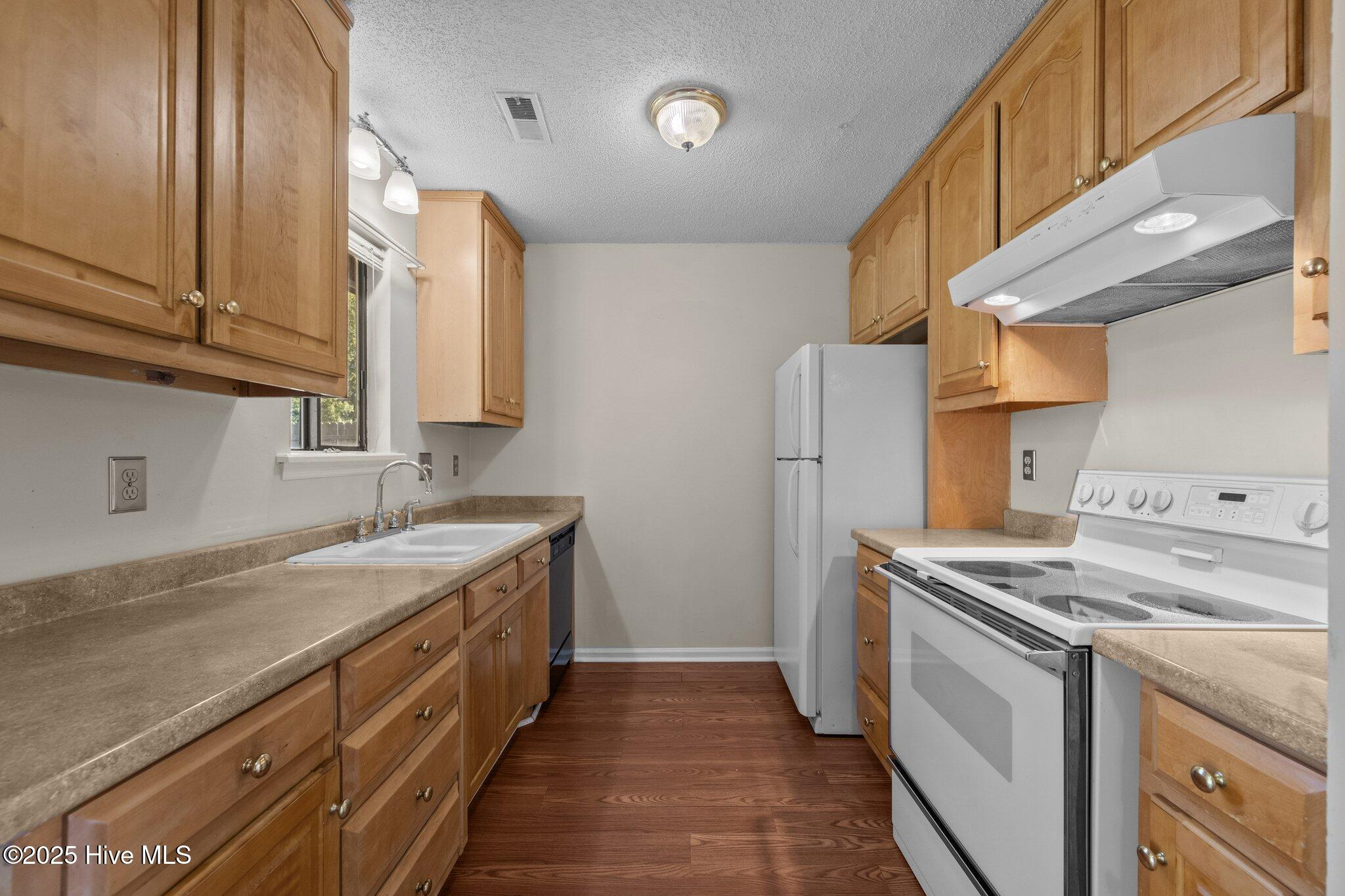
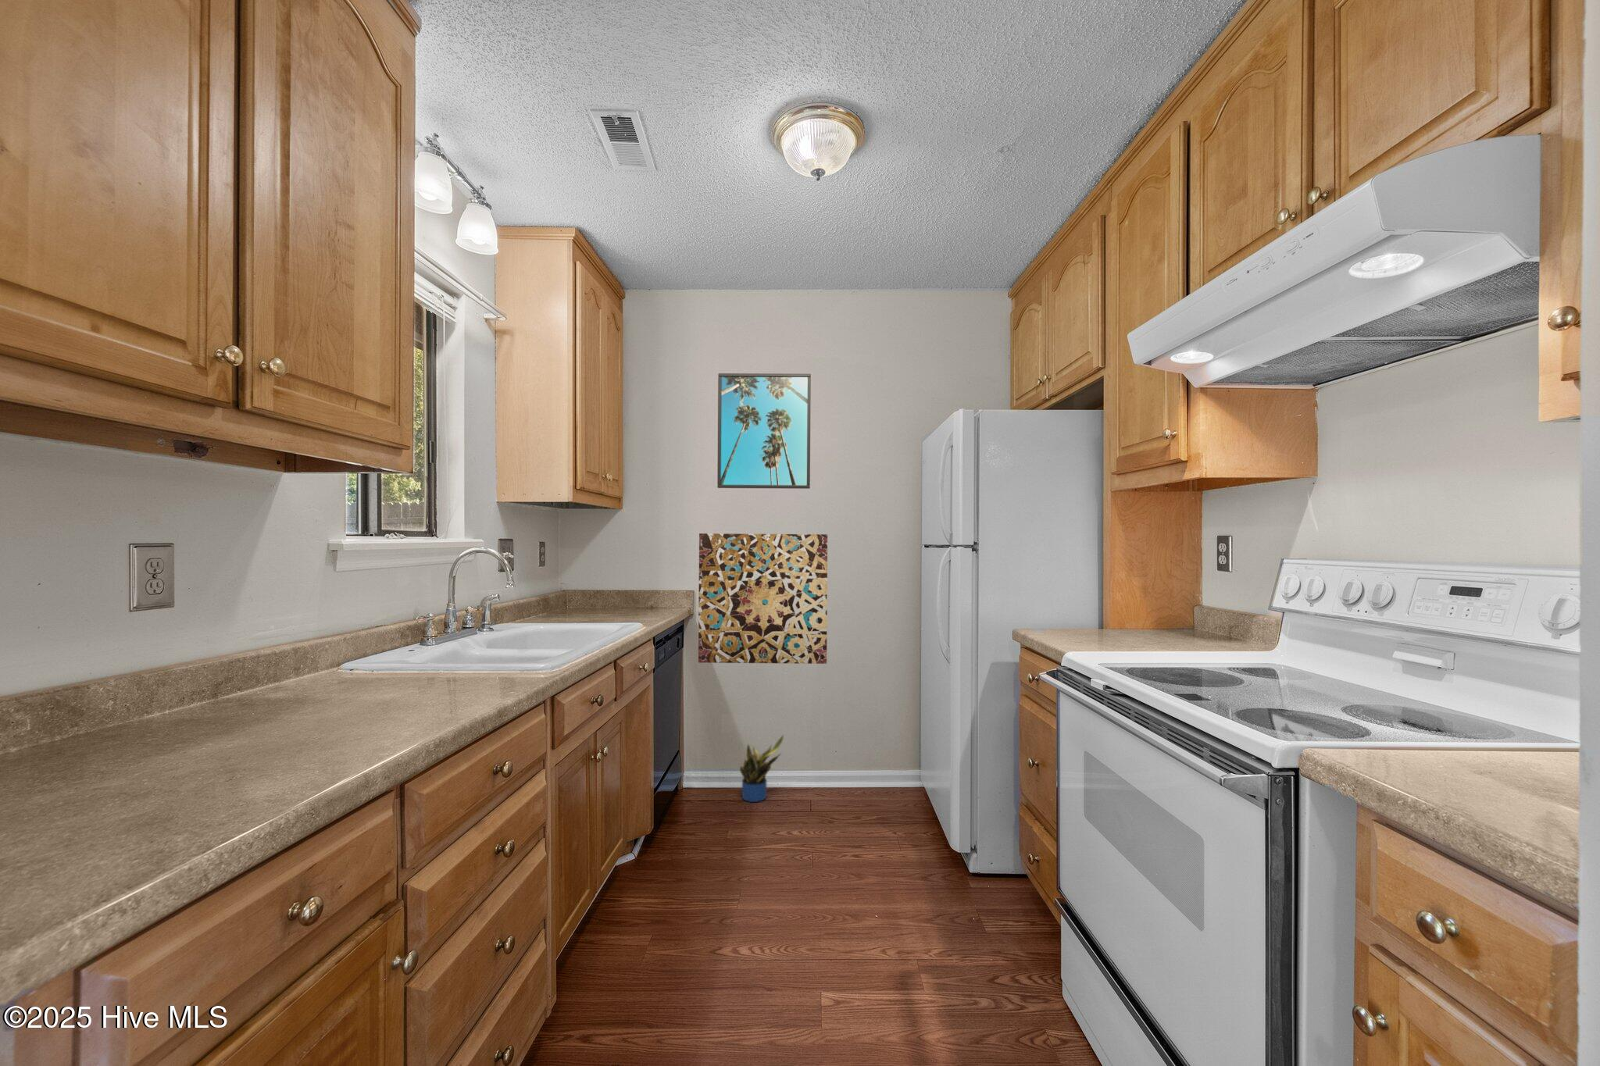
+ wall art (763, 597)
+ potted plant (761, 764)
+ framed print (764, 431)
